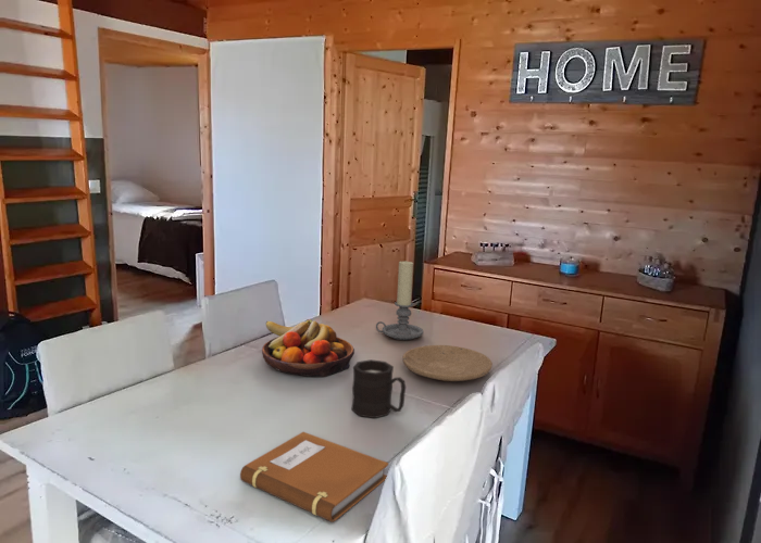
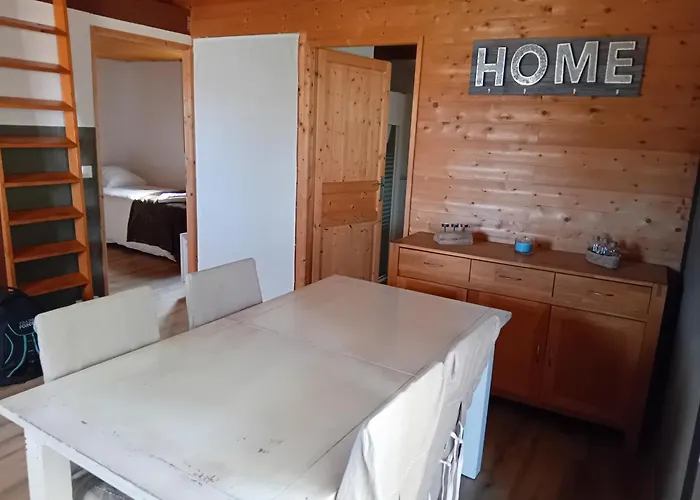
- mug (379, 390)
- notebook (312, 471)
- plate (446, 366)
- fruit bowl (307, 343)
- candle holder (400, 298)
